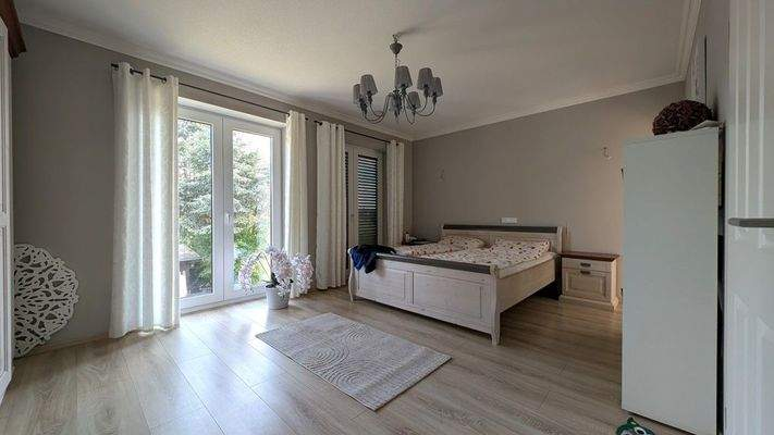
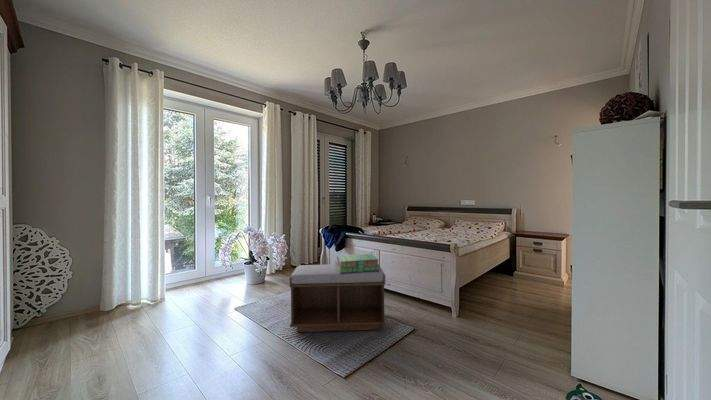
+ stack of books (357, 262)
+ bench (338, 294)
